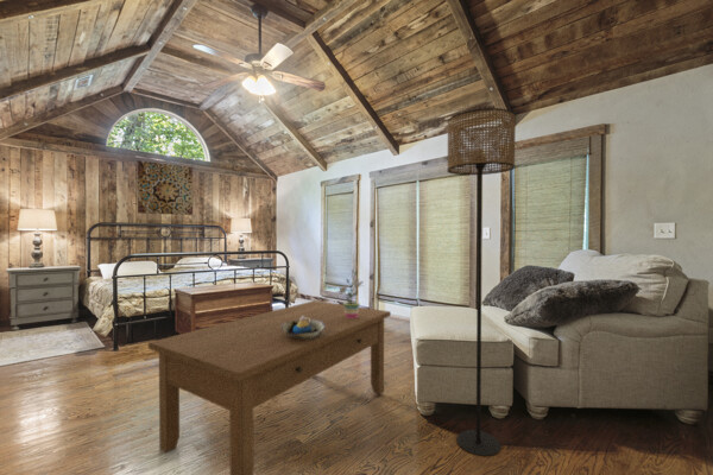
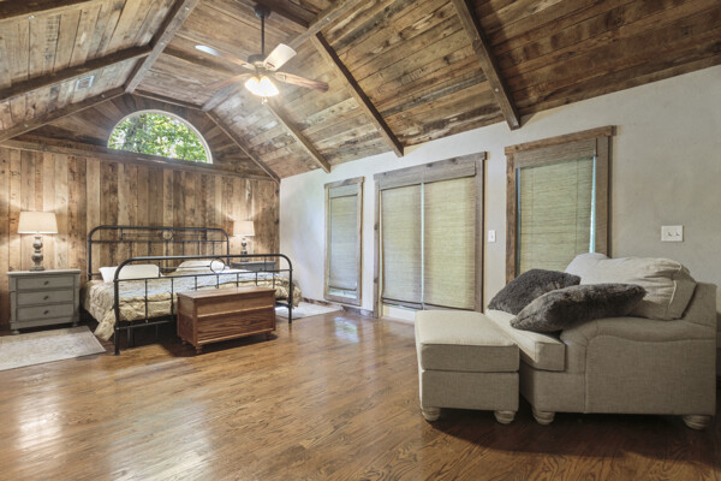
- decorative bowl (299, 323)
- potted plant (349, 292)
- floor lamp (479, 283)
- coffee table (289, 370)
- wall art (165, 189)
